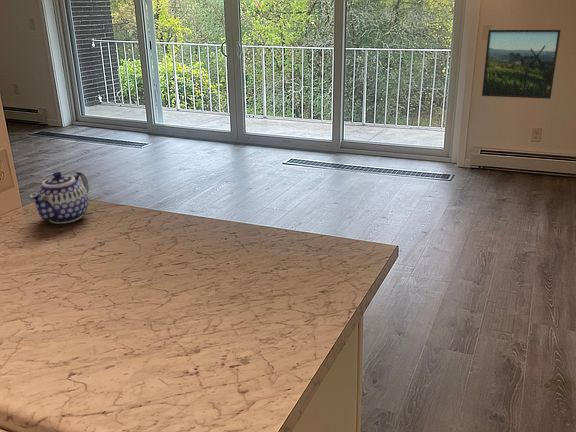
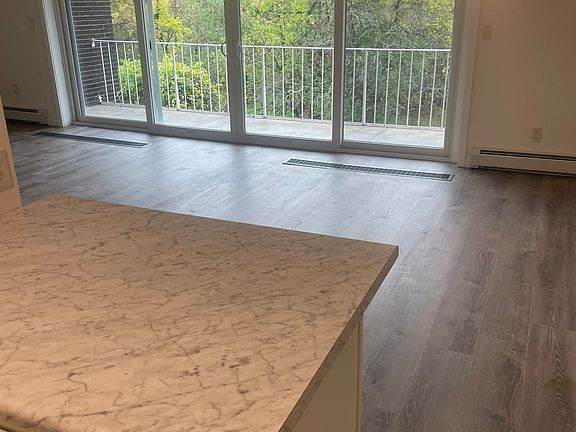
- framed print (519, 64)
- teapot (61, 195)
